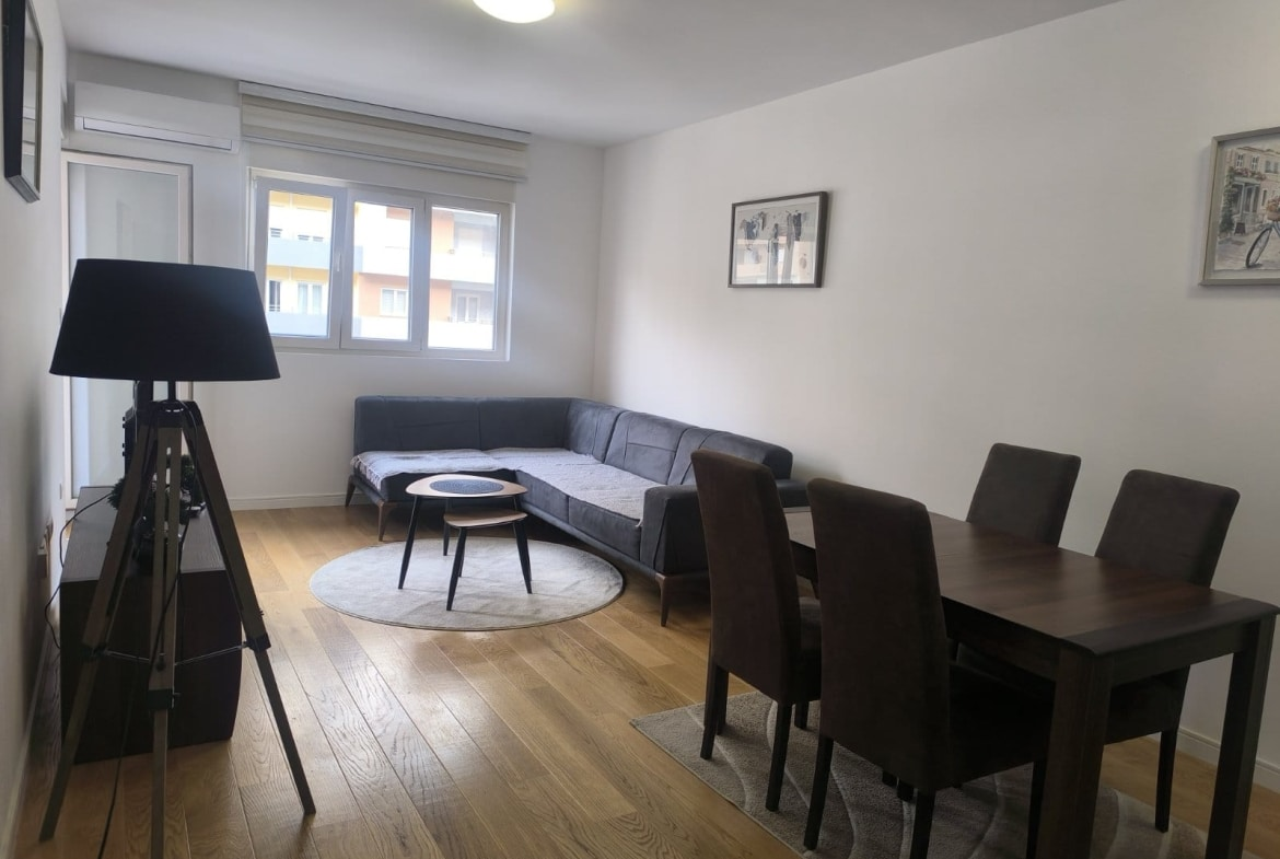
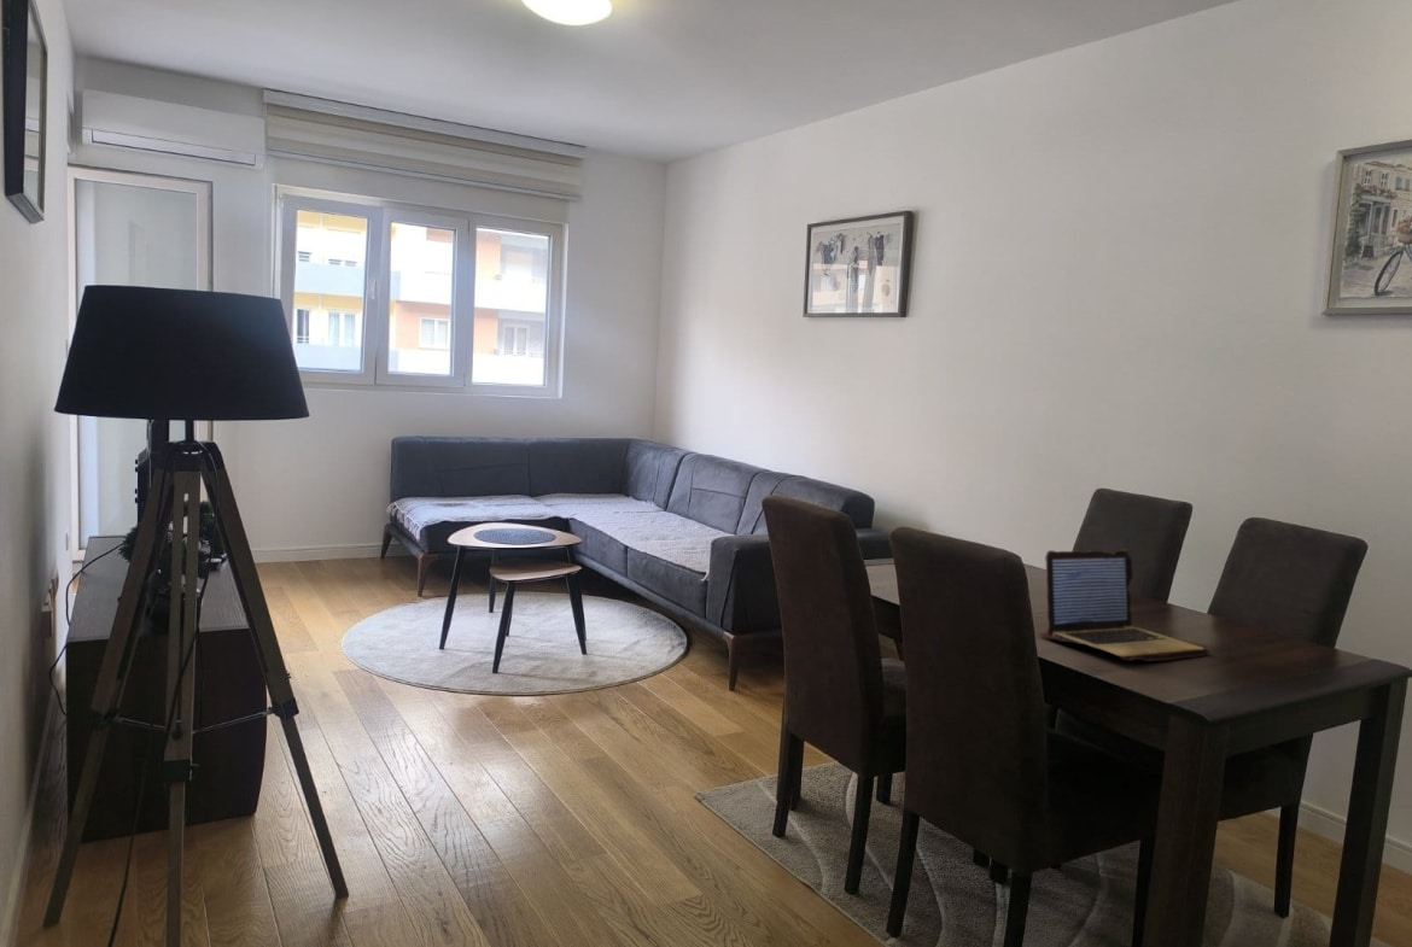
+ laptop (1127, 602)
